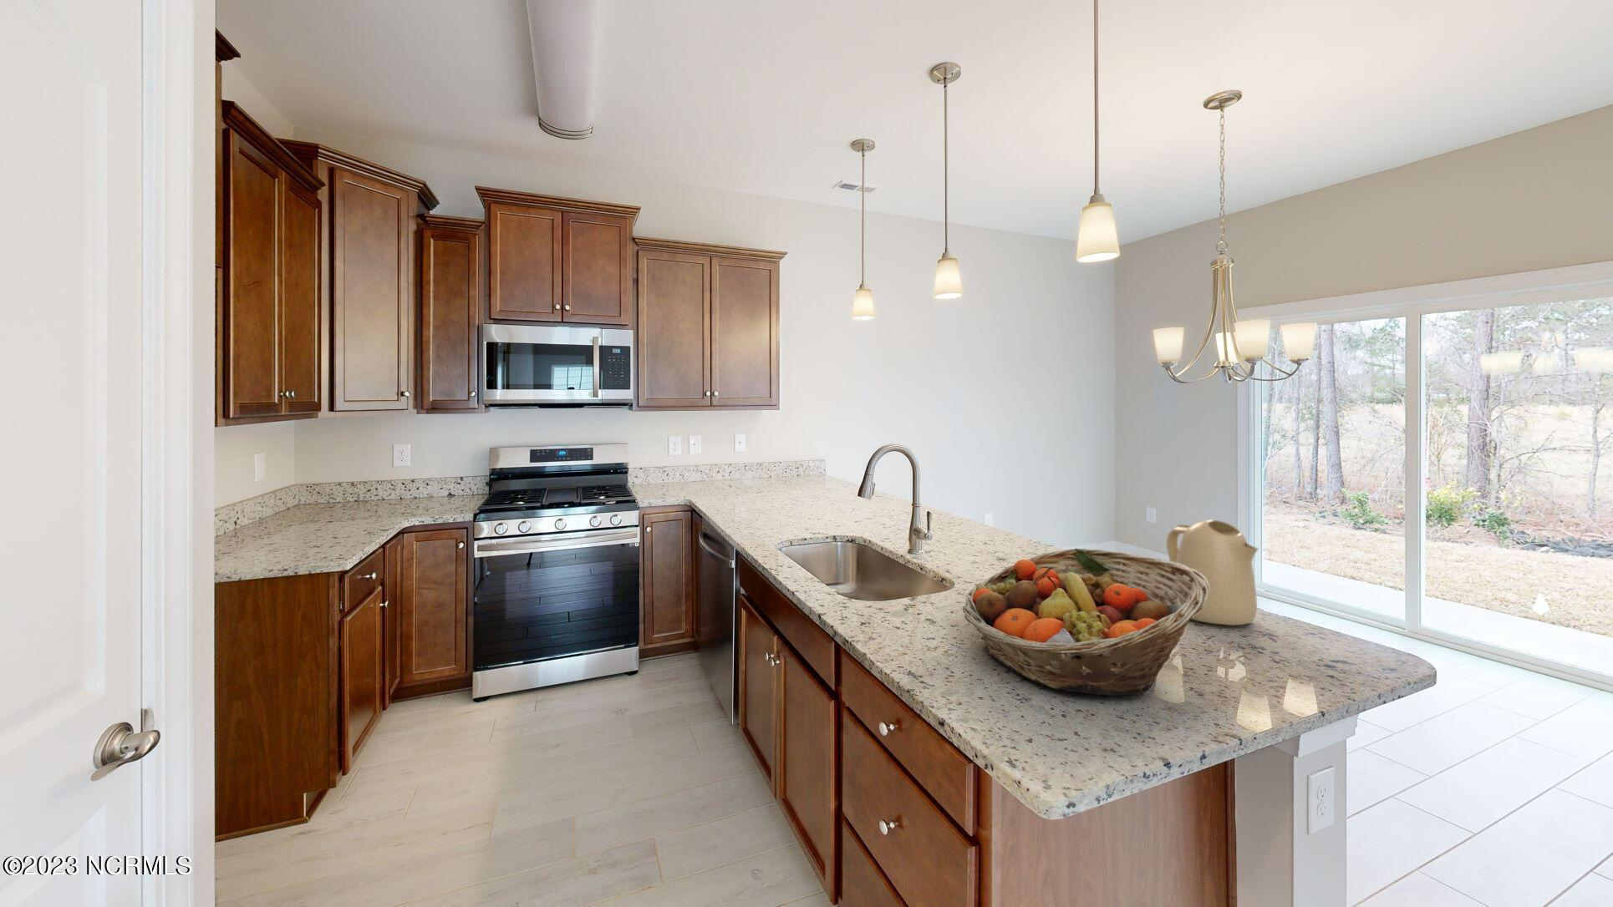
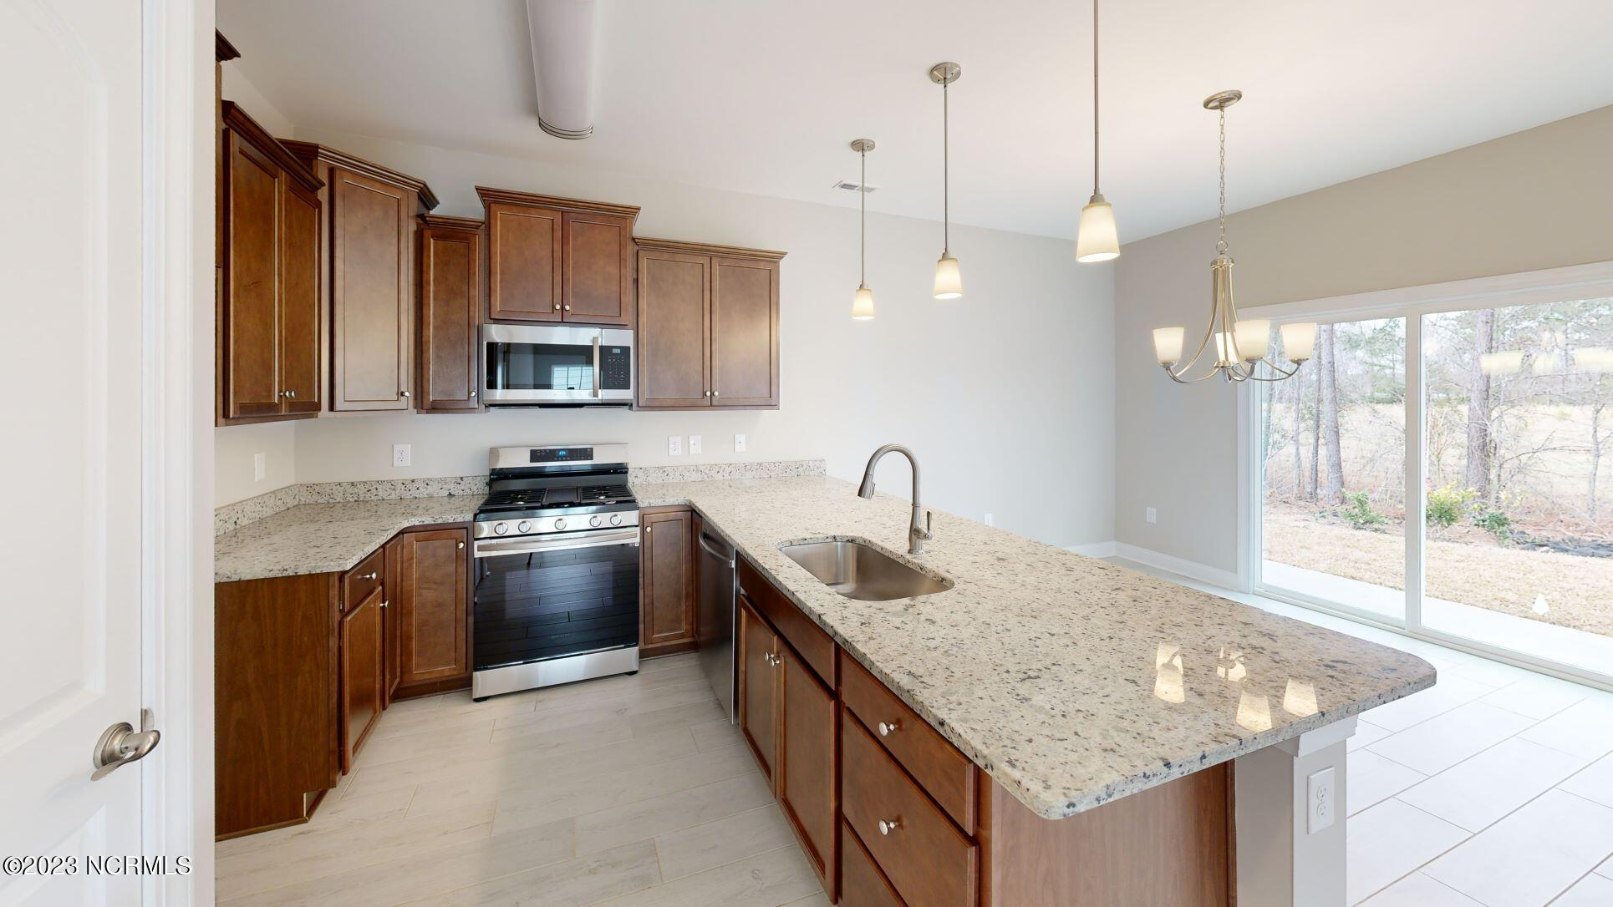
- kettle (1209, 568)
- fruit basket (1073, 611)
